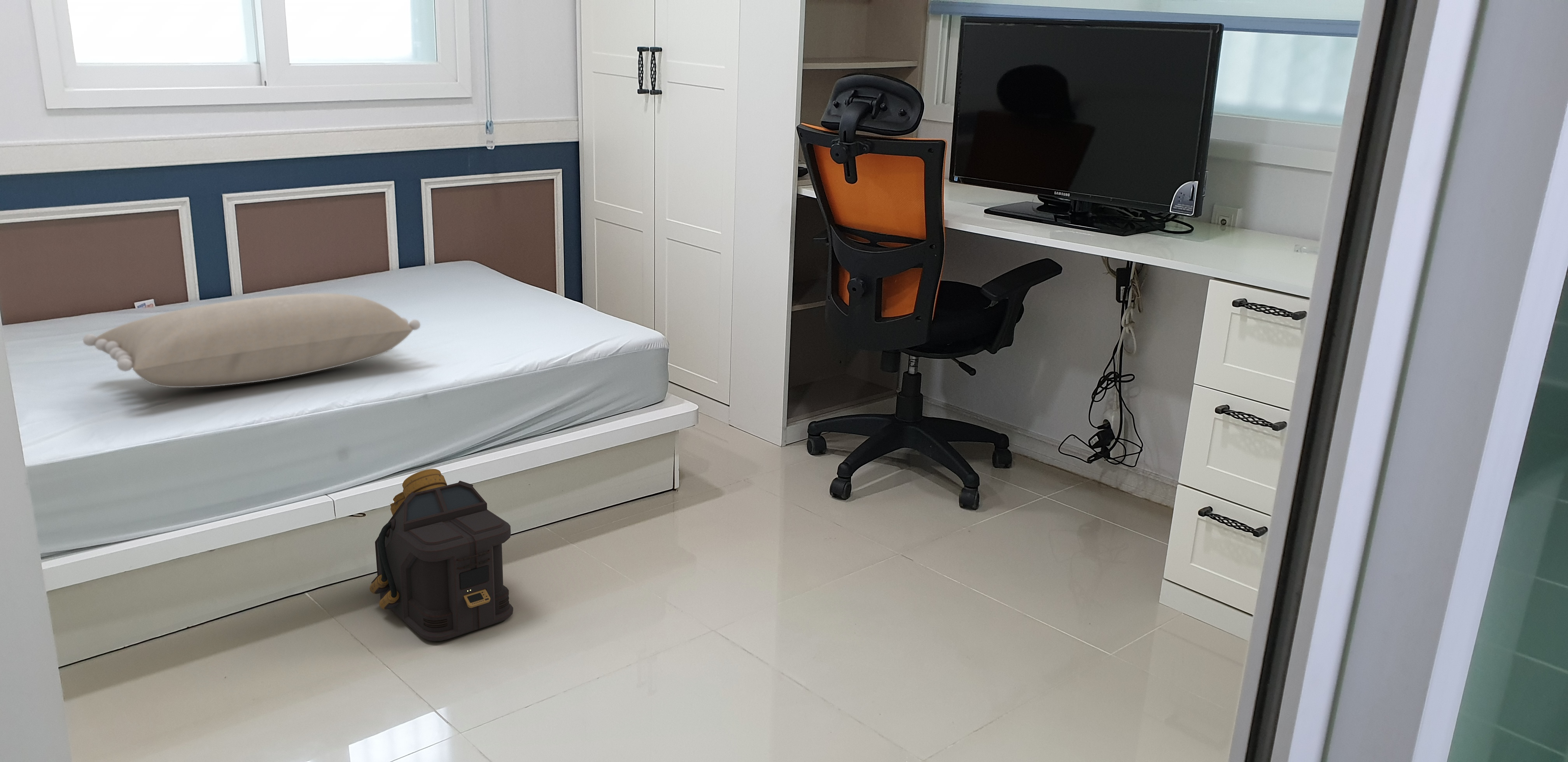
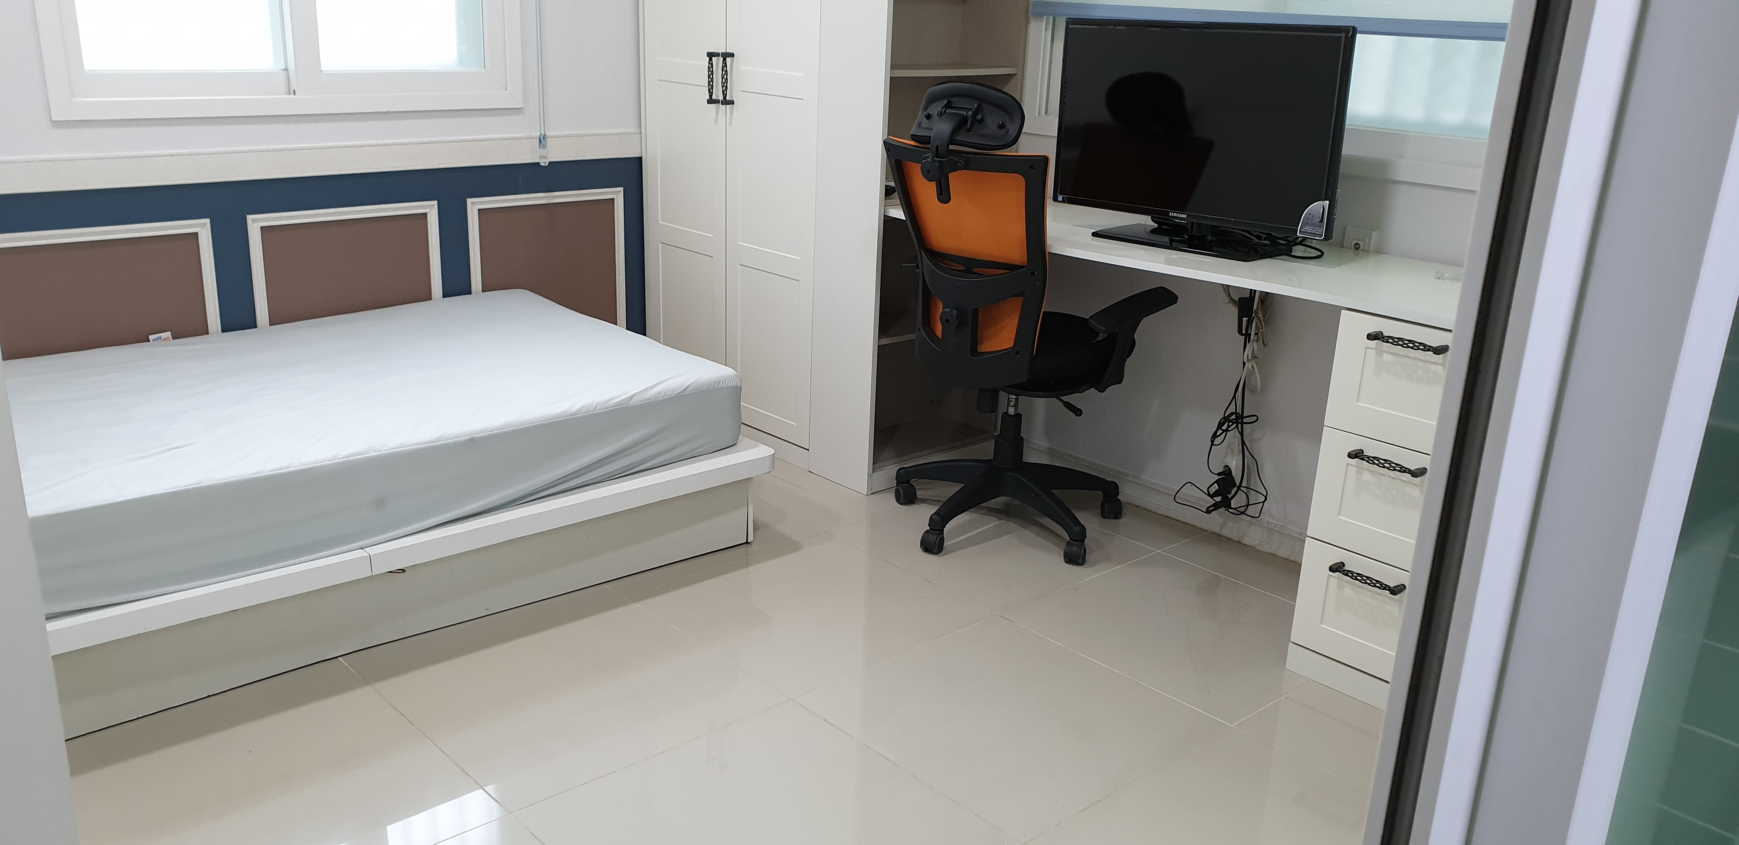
- backpack (439, 540)
- pillow (259, 336)
